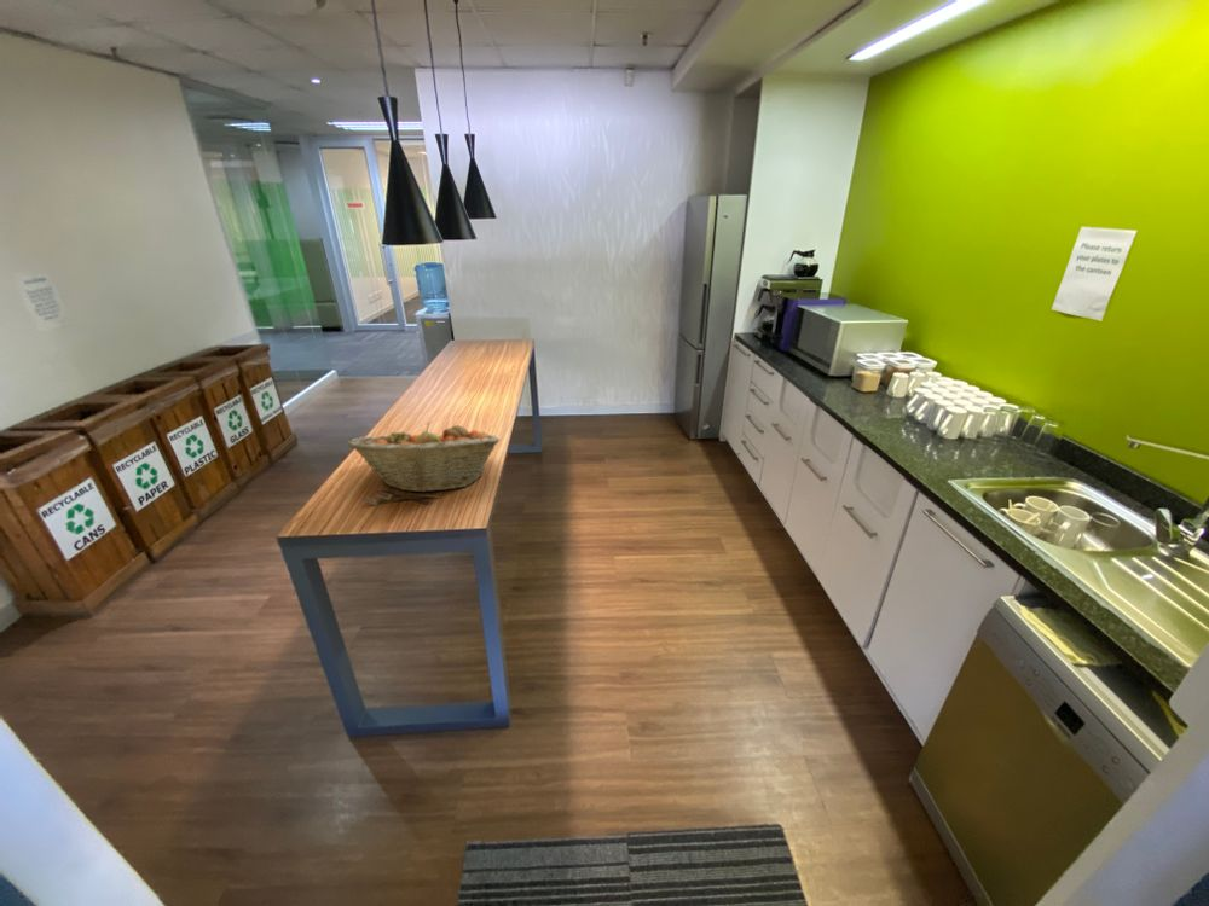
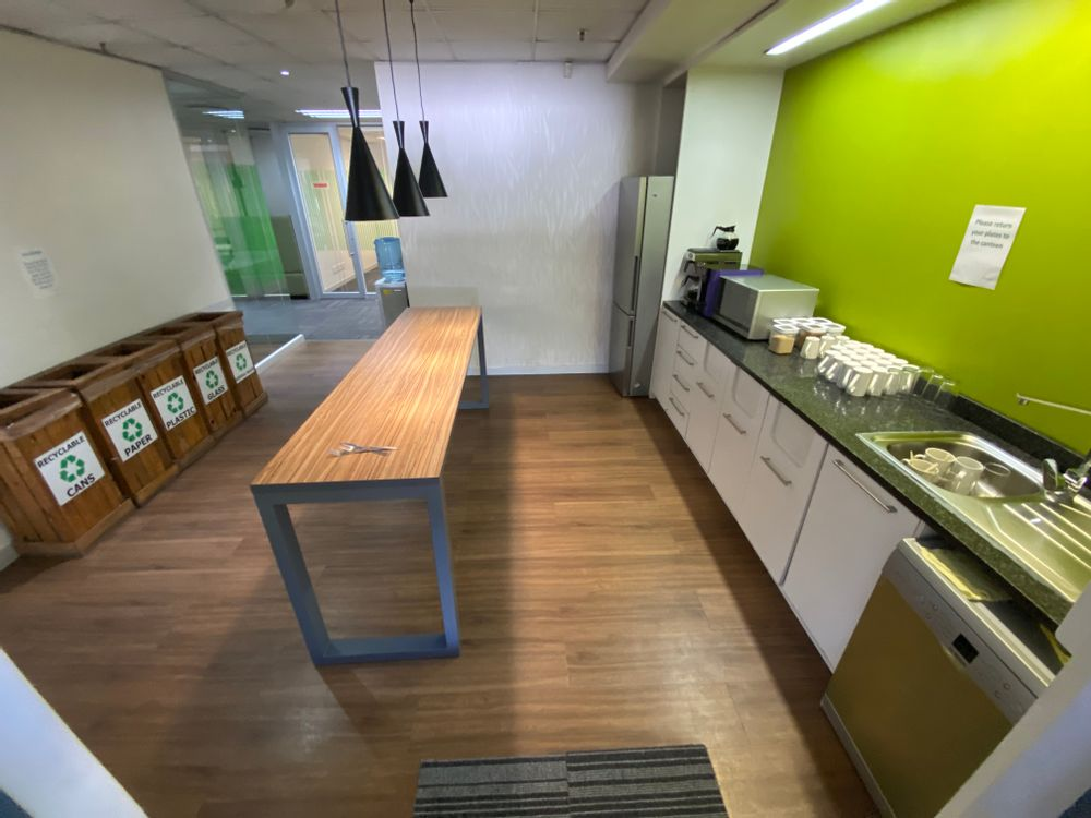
- fruit basket (427, 451)
